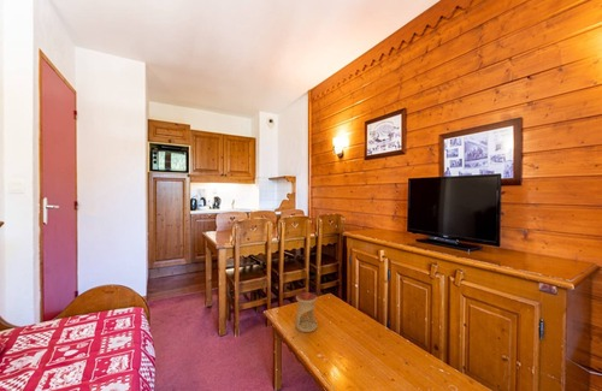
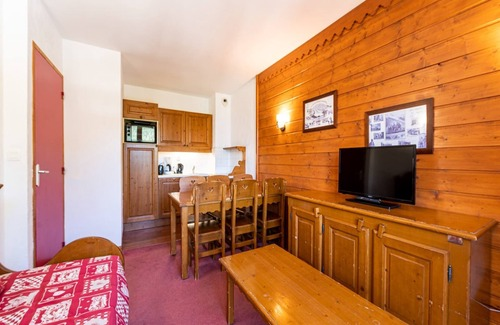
- oil burner (306, 310)
